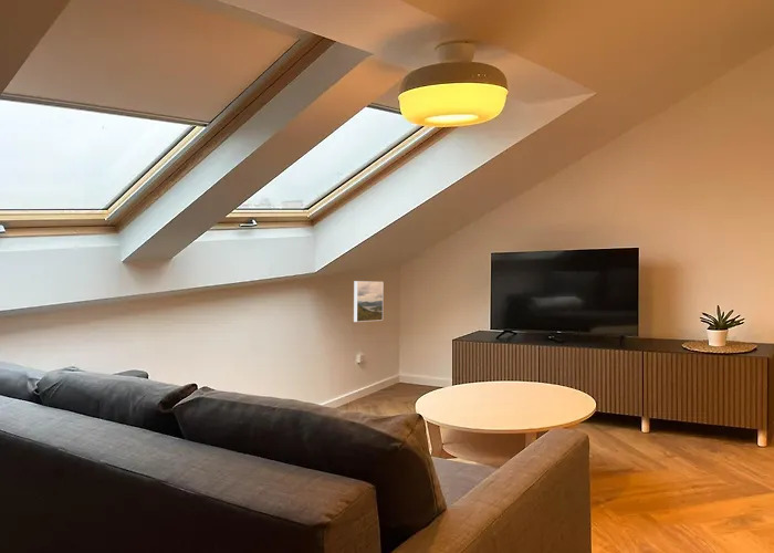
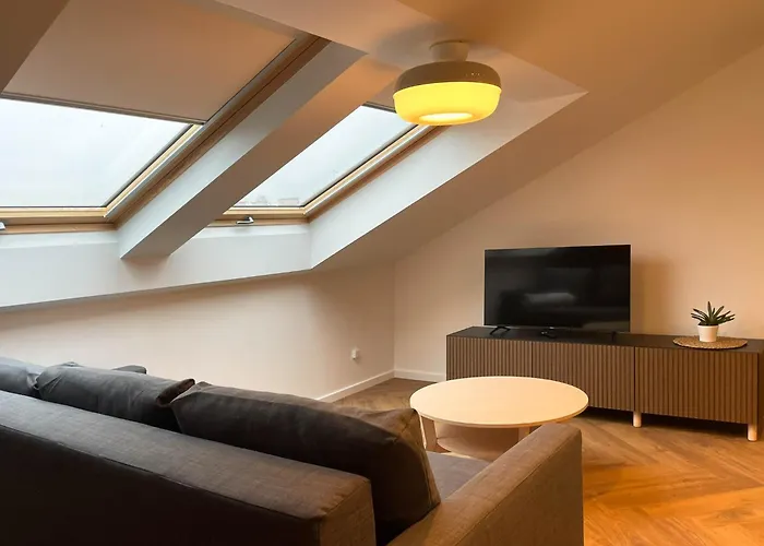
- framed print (368, 301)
